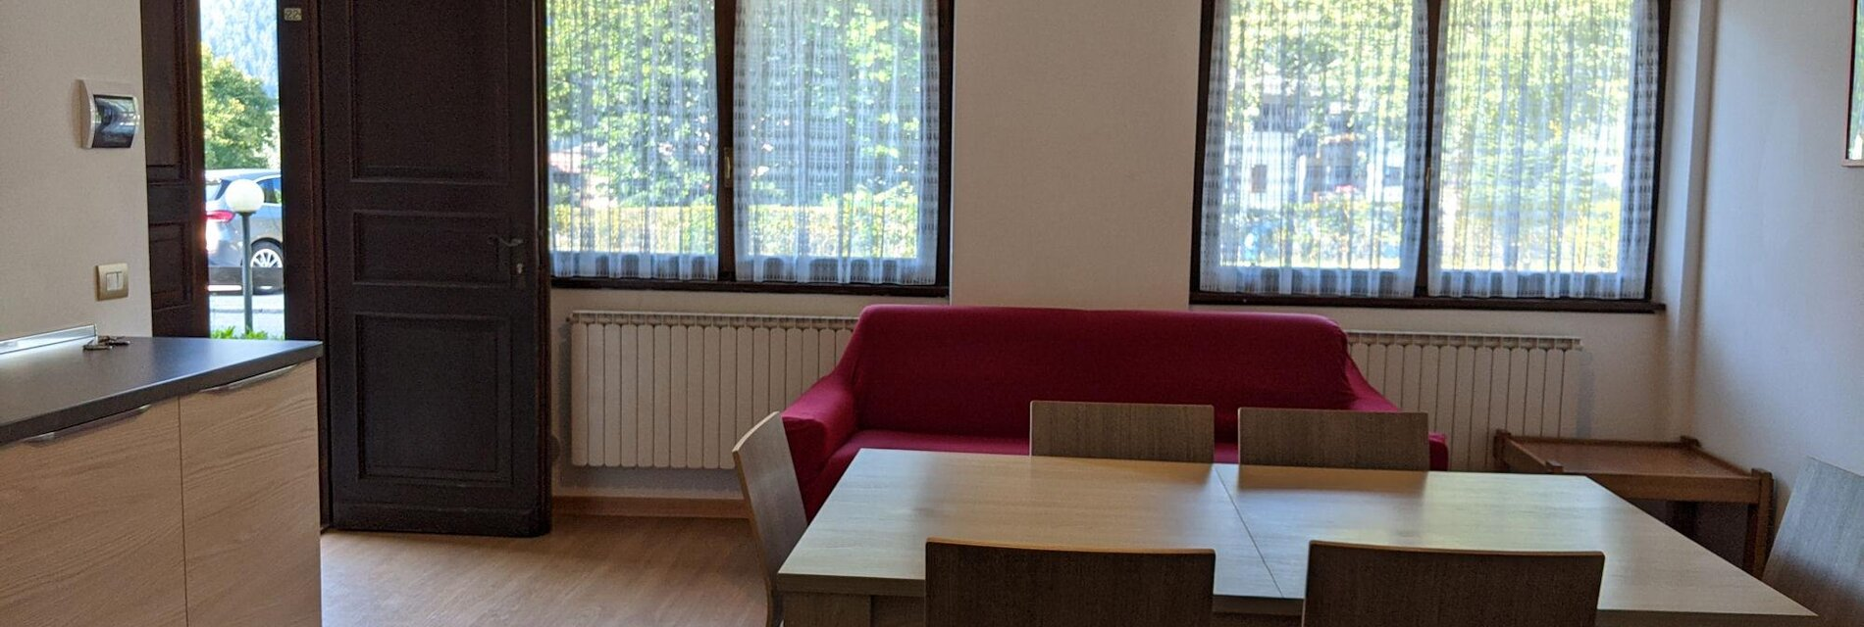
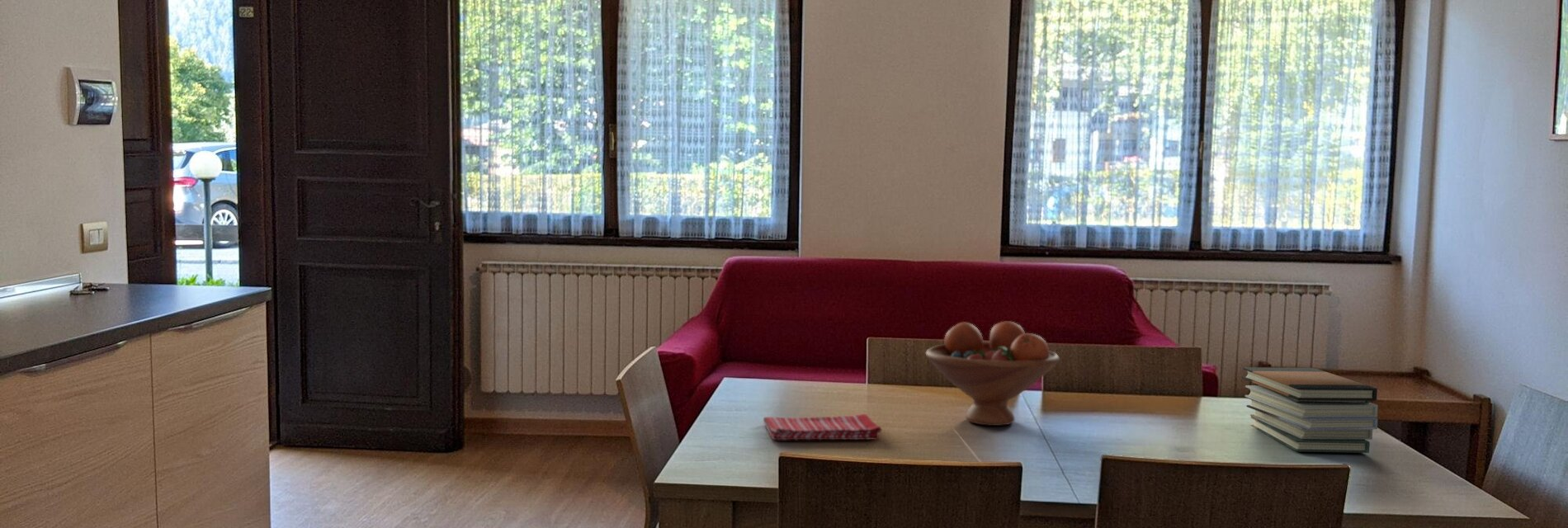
+ dish towel (821, 426)
+ book stack (1307, 408)
+ fruit bowl (991, 374)
